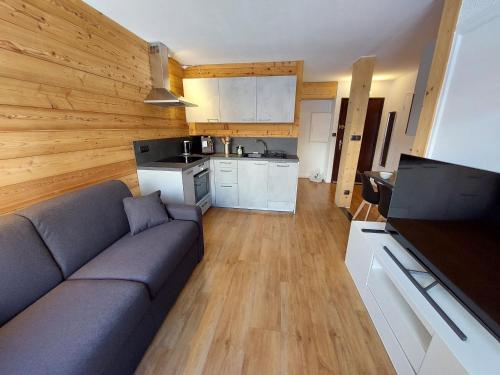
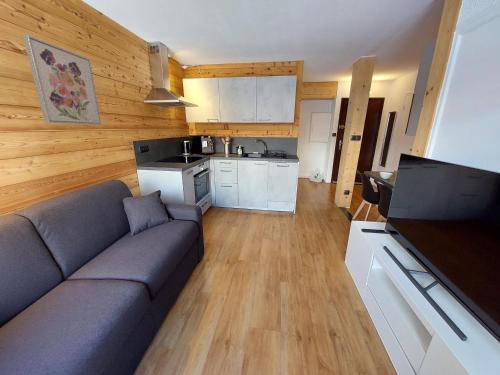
+ wall art (69, 88)
